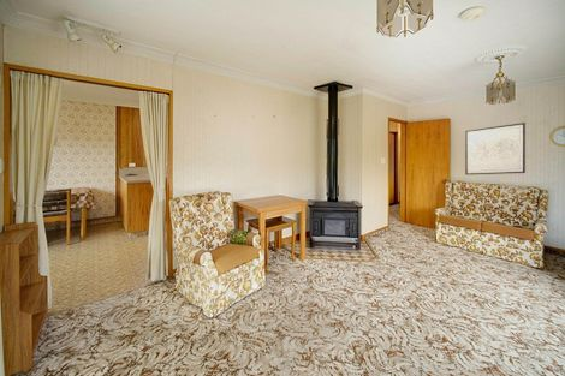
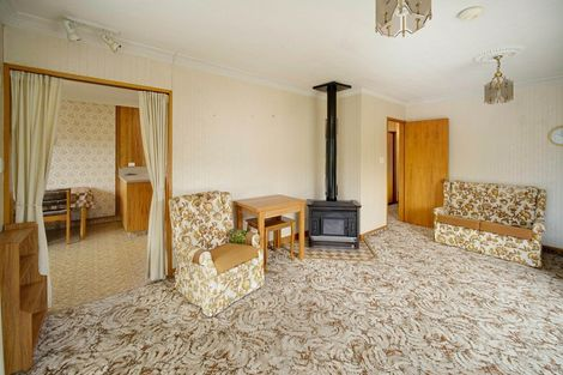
- wall art (493, 150)
